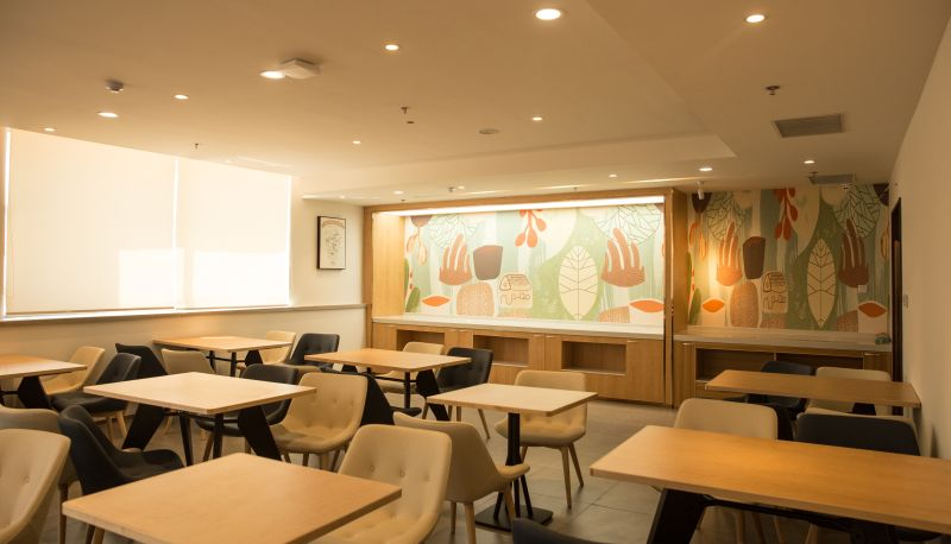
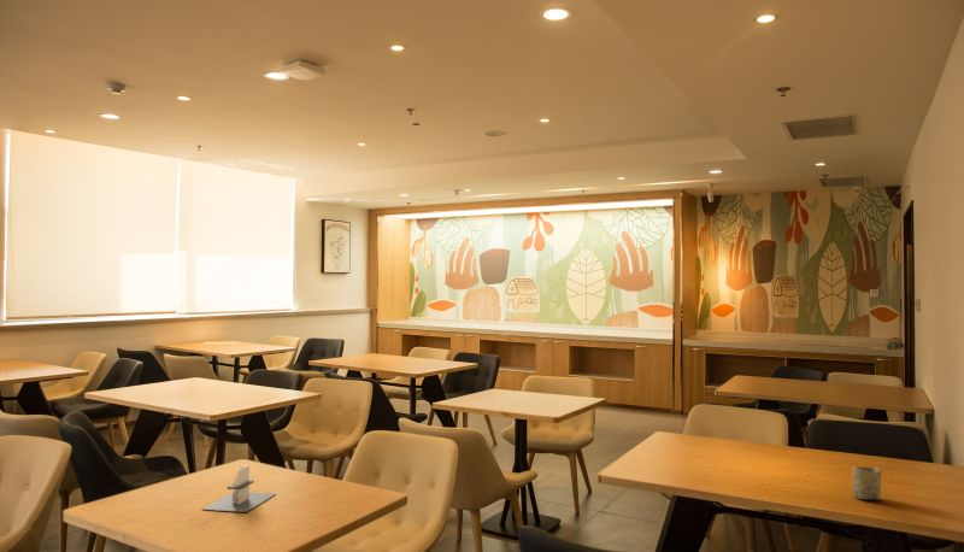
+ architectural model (240, 483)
+ cup (866, 482)
